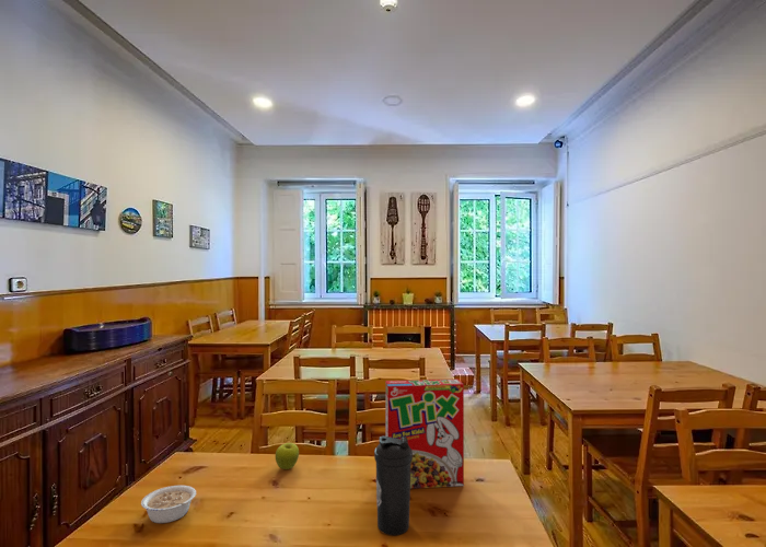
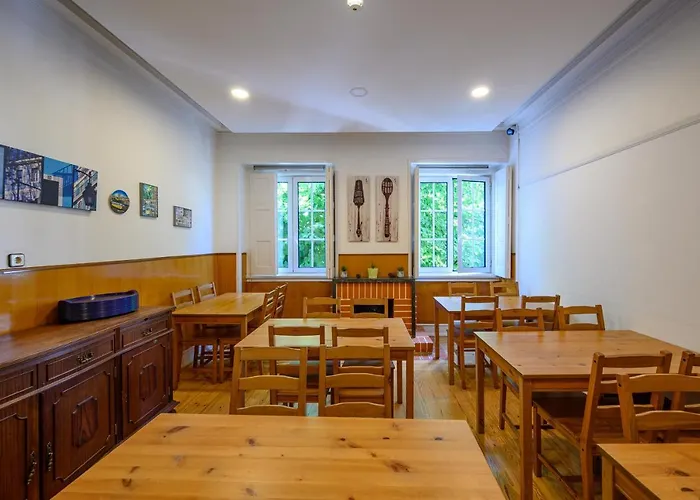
- legume (171, 503)
- cereal box (423, 432)
- water bottle (393, 481)
- fruit (287, 456)
